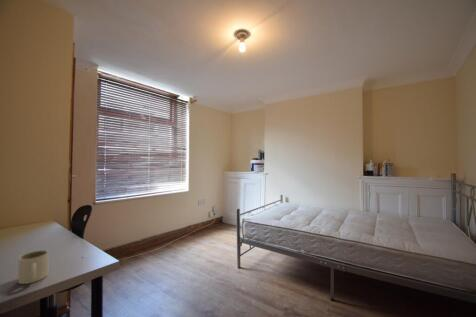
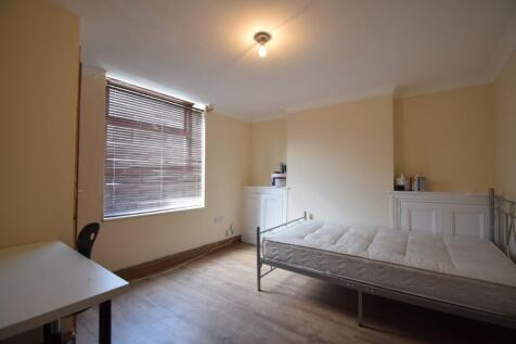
- mug (33, 267)
